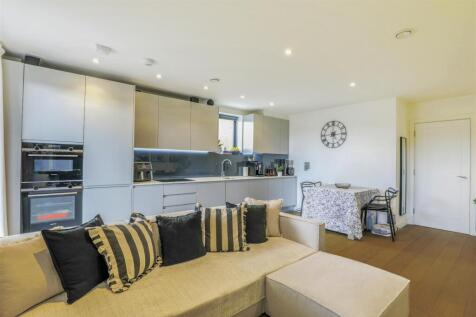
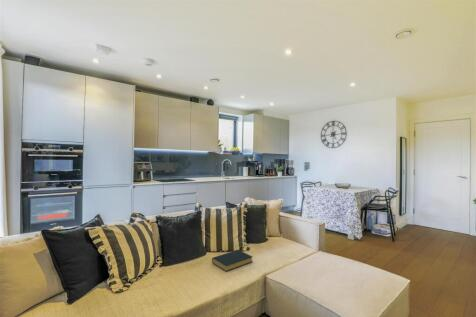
+ hardback book (232, 259)
